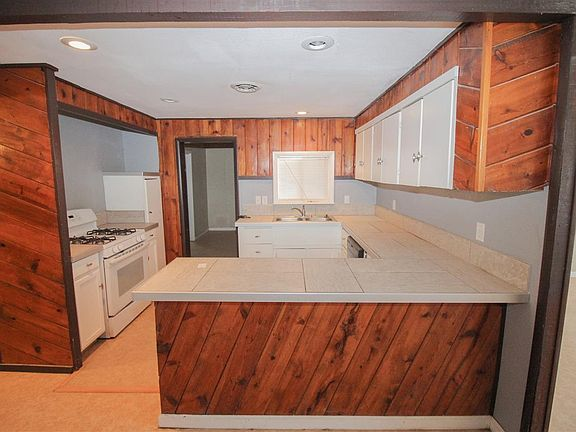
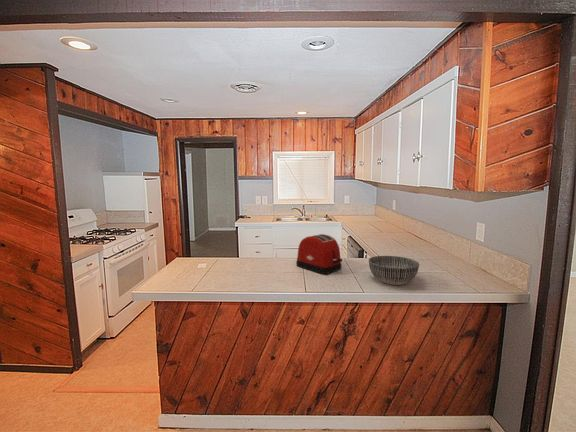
+ toaster (318, 251)
+ bowl (392, 270)
